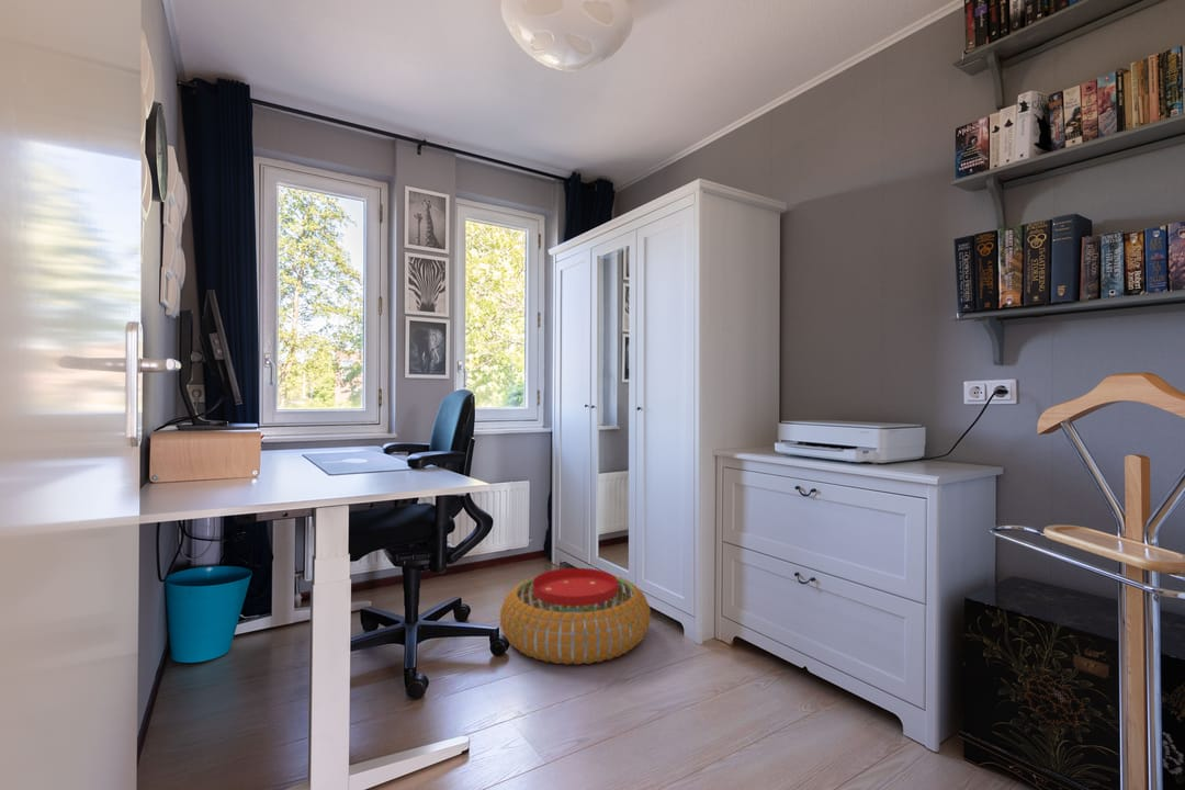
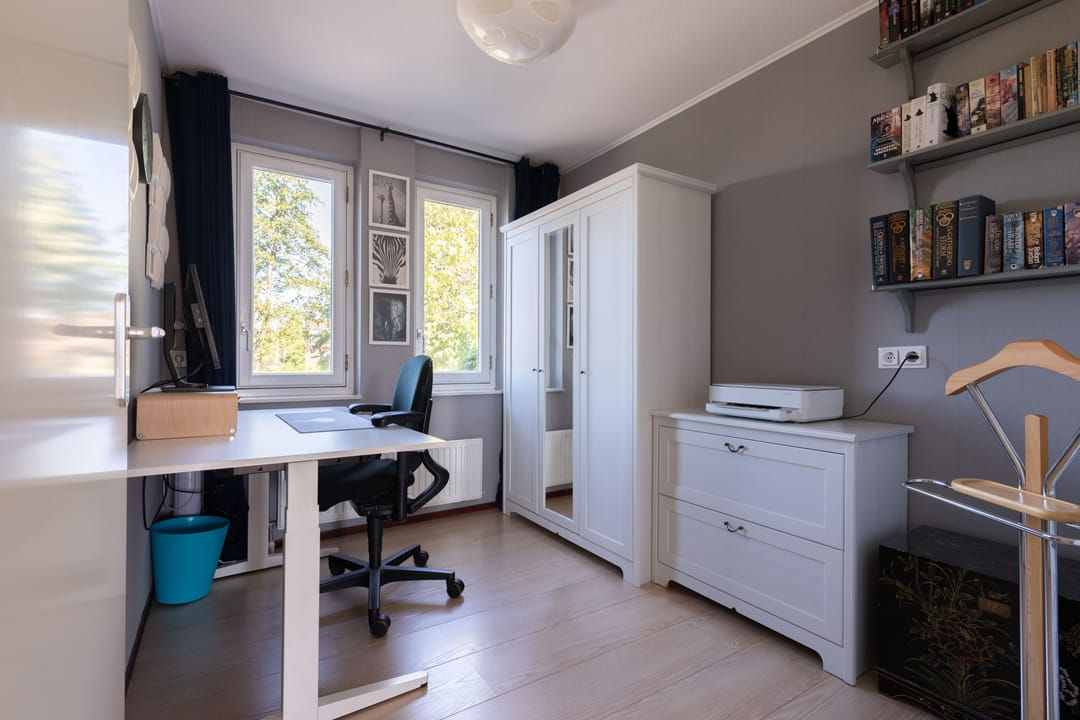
- pouf (575, 608)
